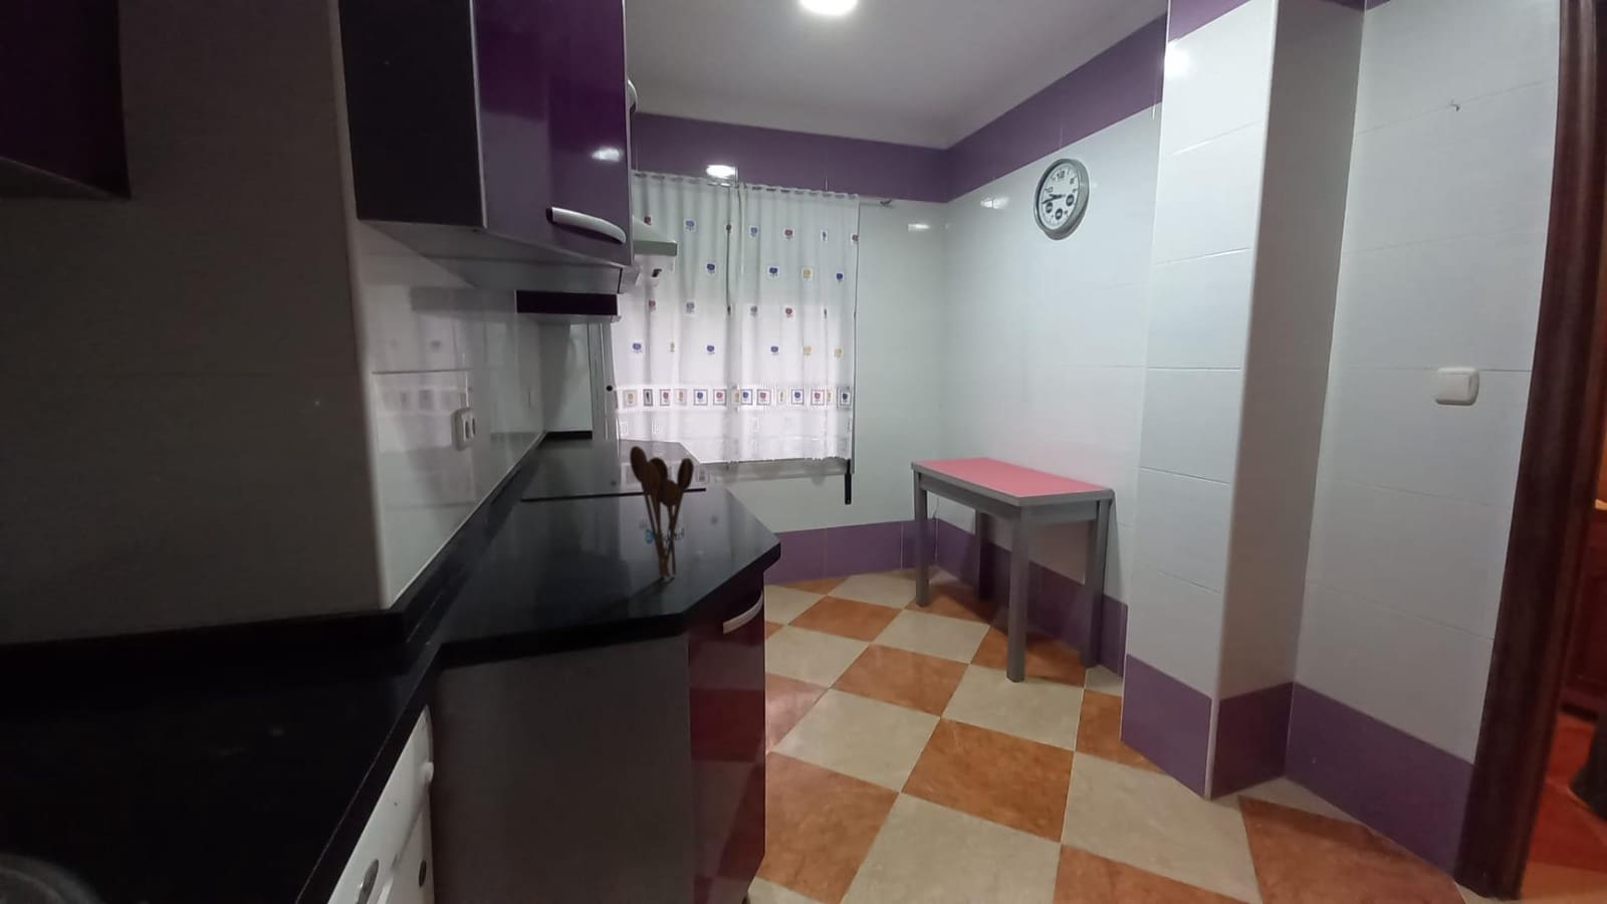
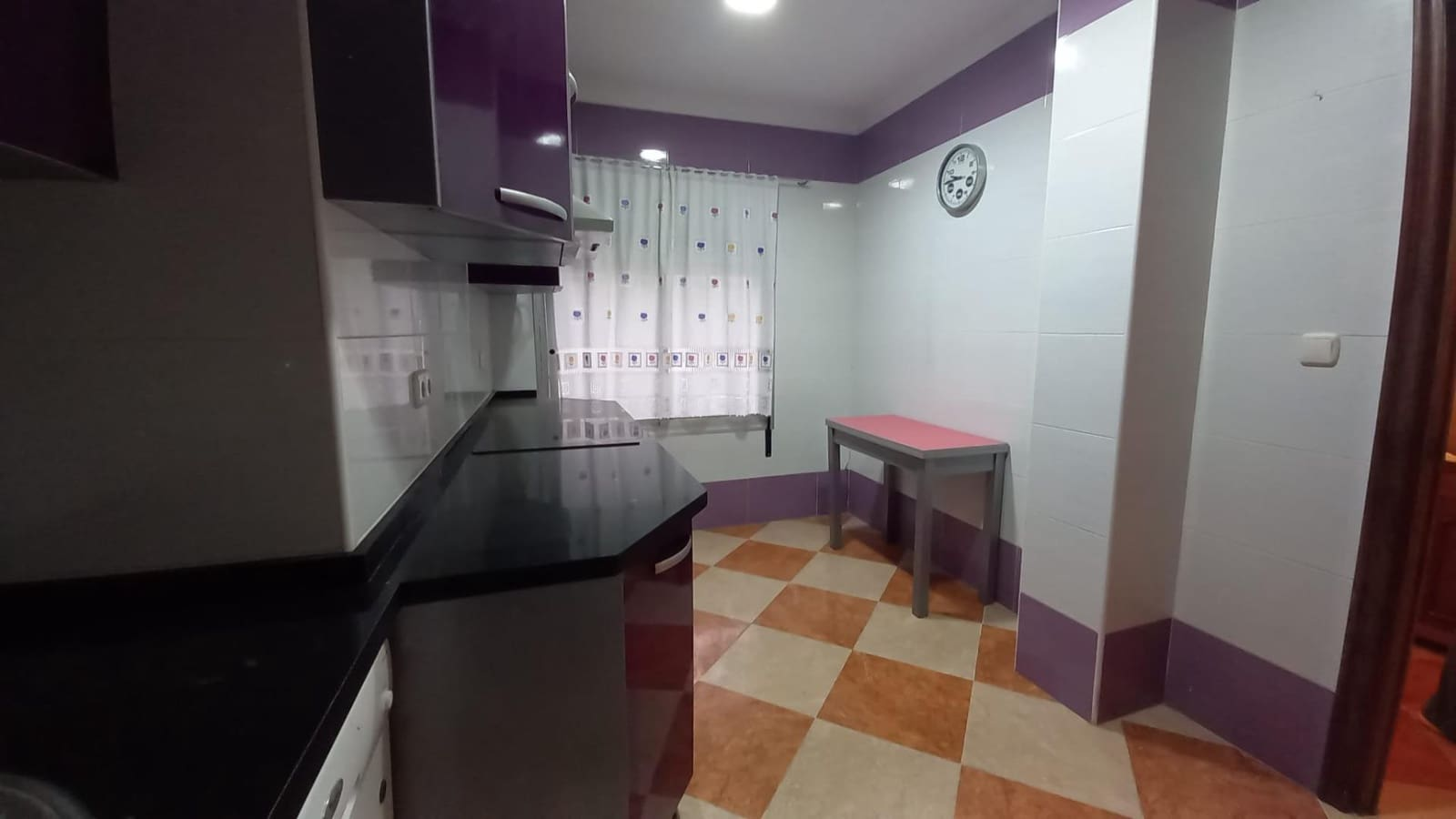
- utensil holder (660, 511)
